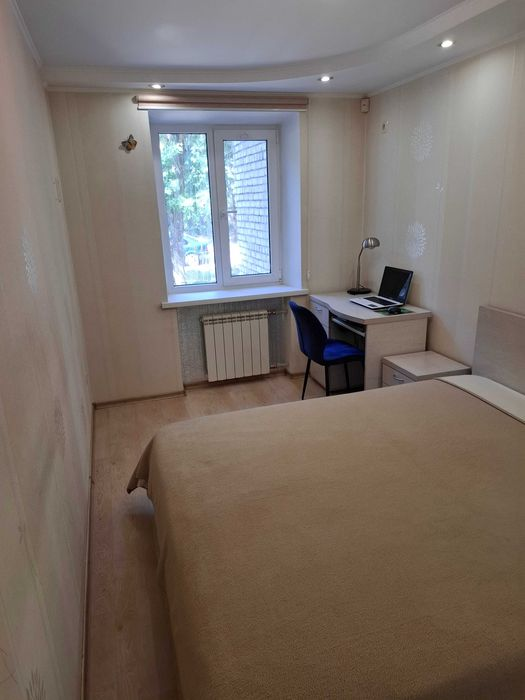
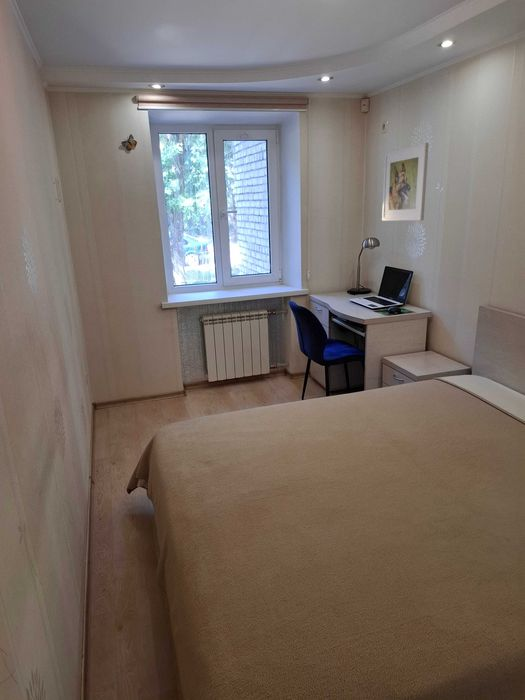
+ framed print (403, 185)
